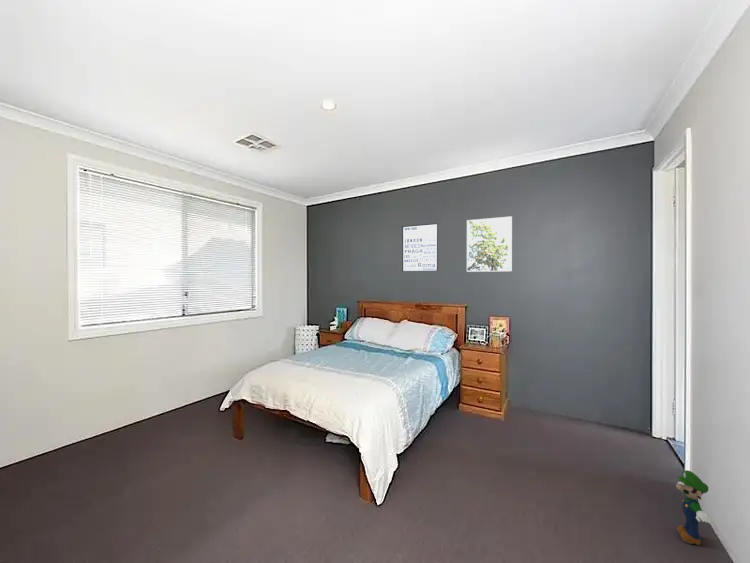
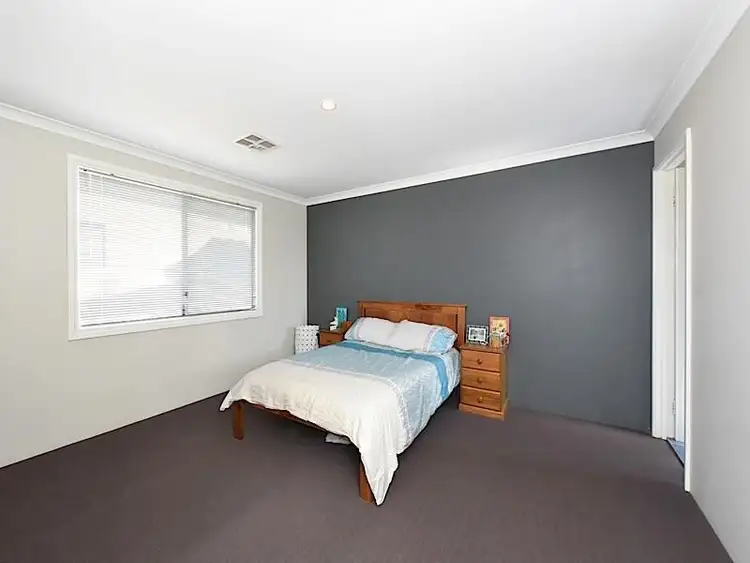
- plush toy (691, 505)
- wall art (419, 248)
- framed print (488, 245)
